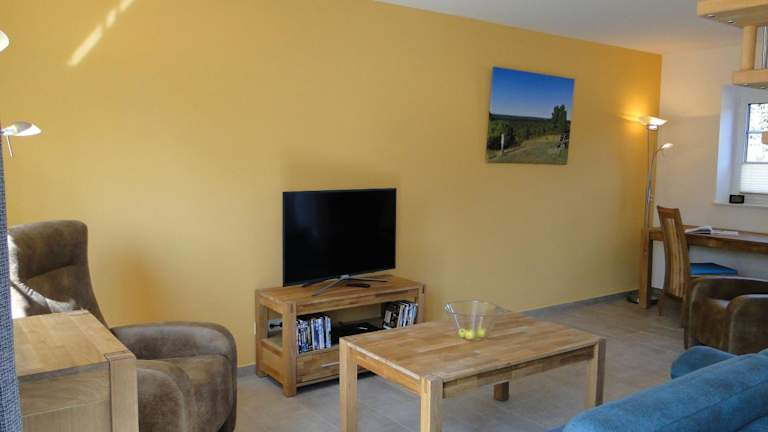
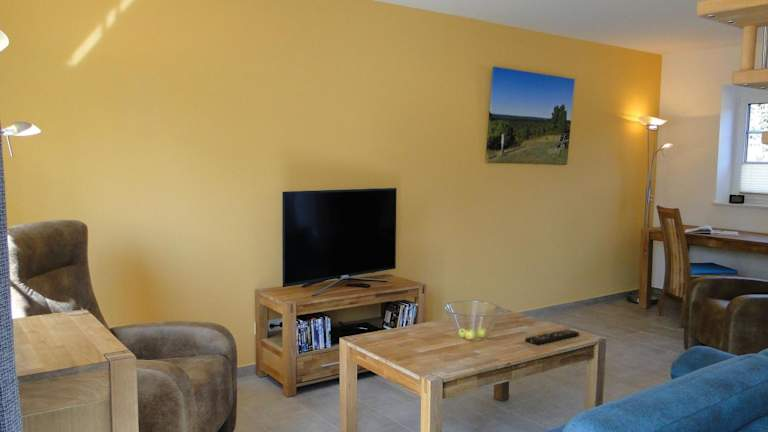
+ remote control (552, 336)
